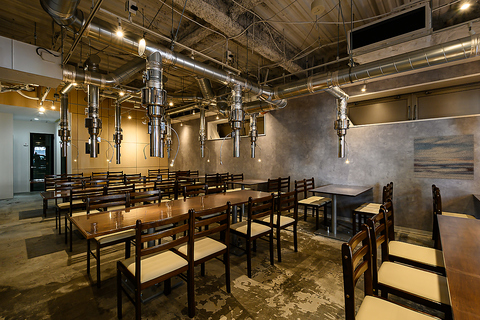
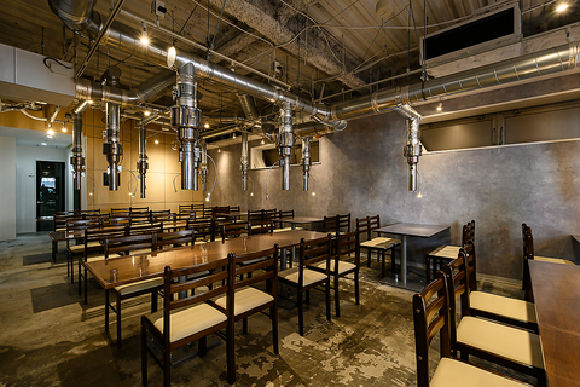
- wall art (441, 157)
